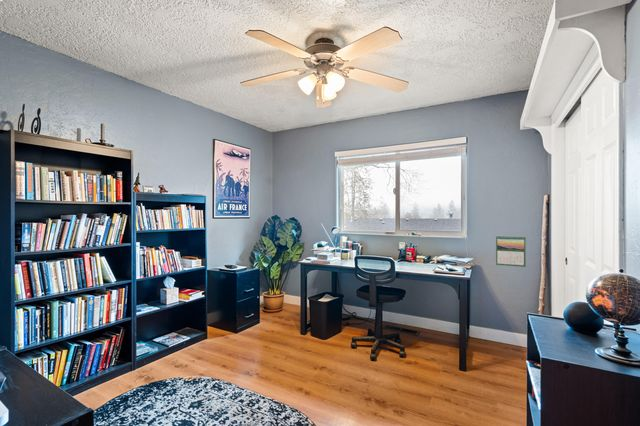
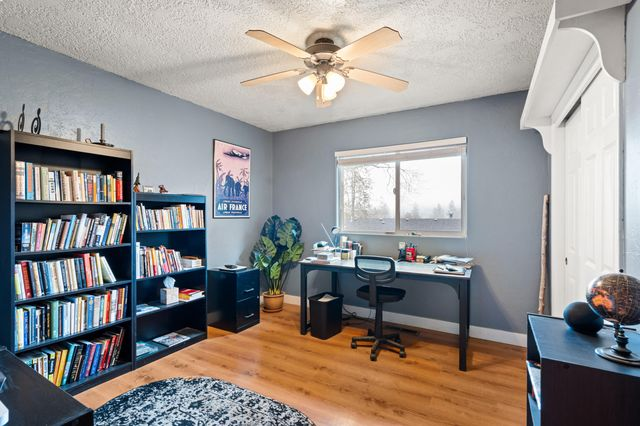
- calendar (510, 250)
